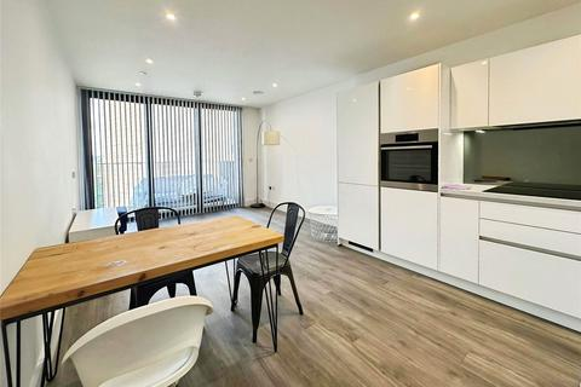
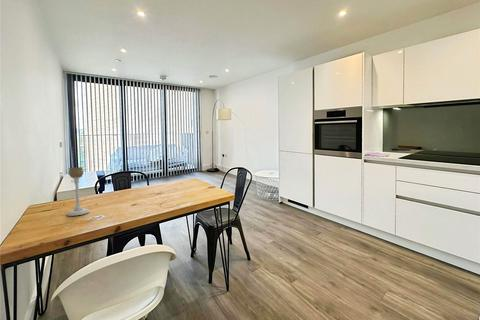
+ candle holder (77, 190)
